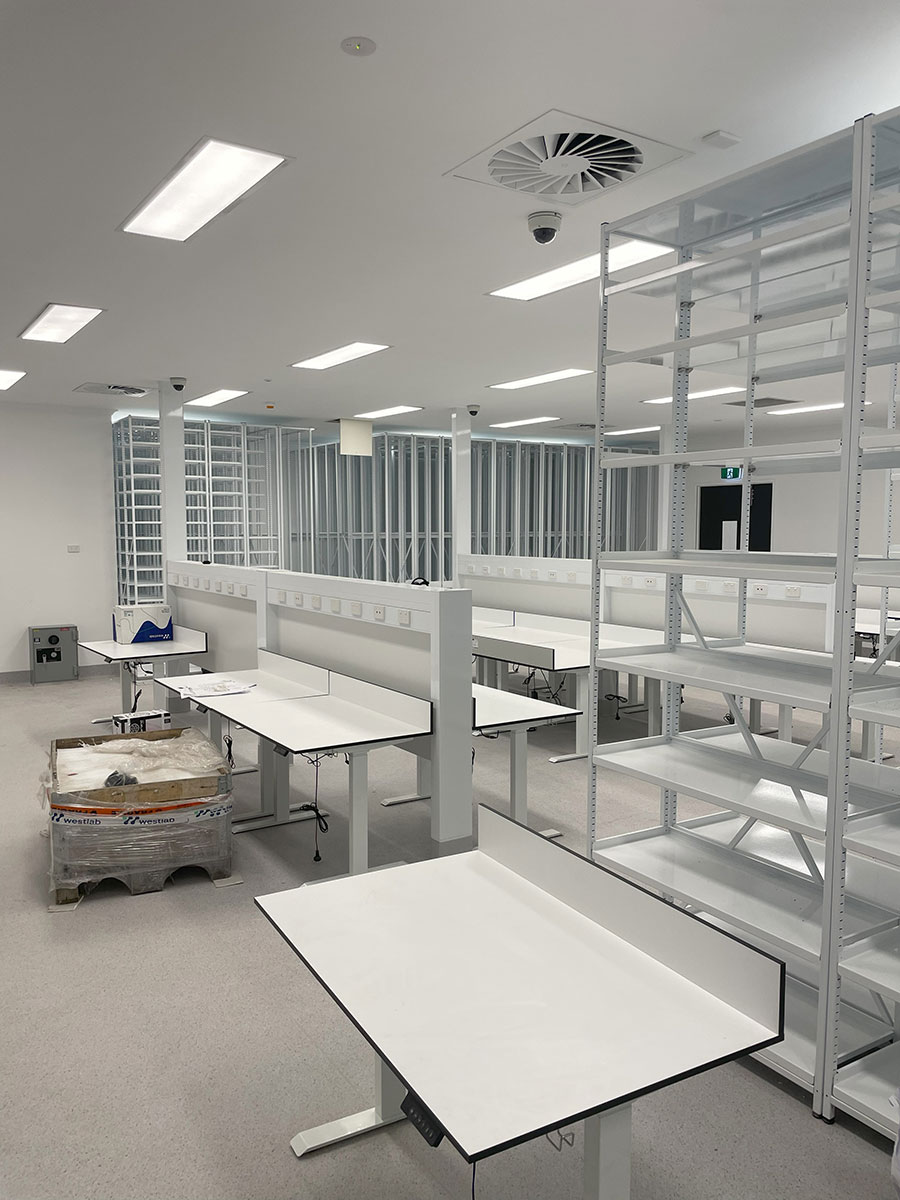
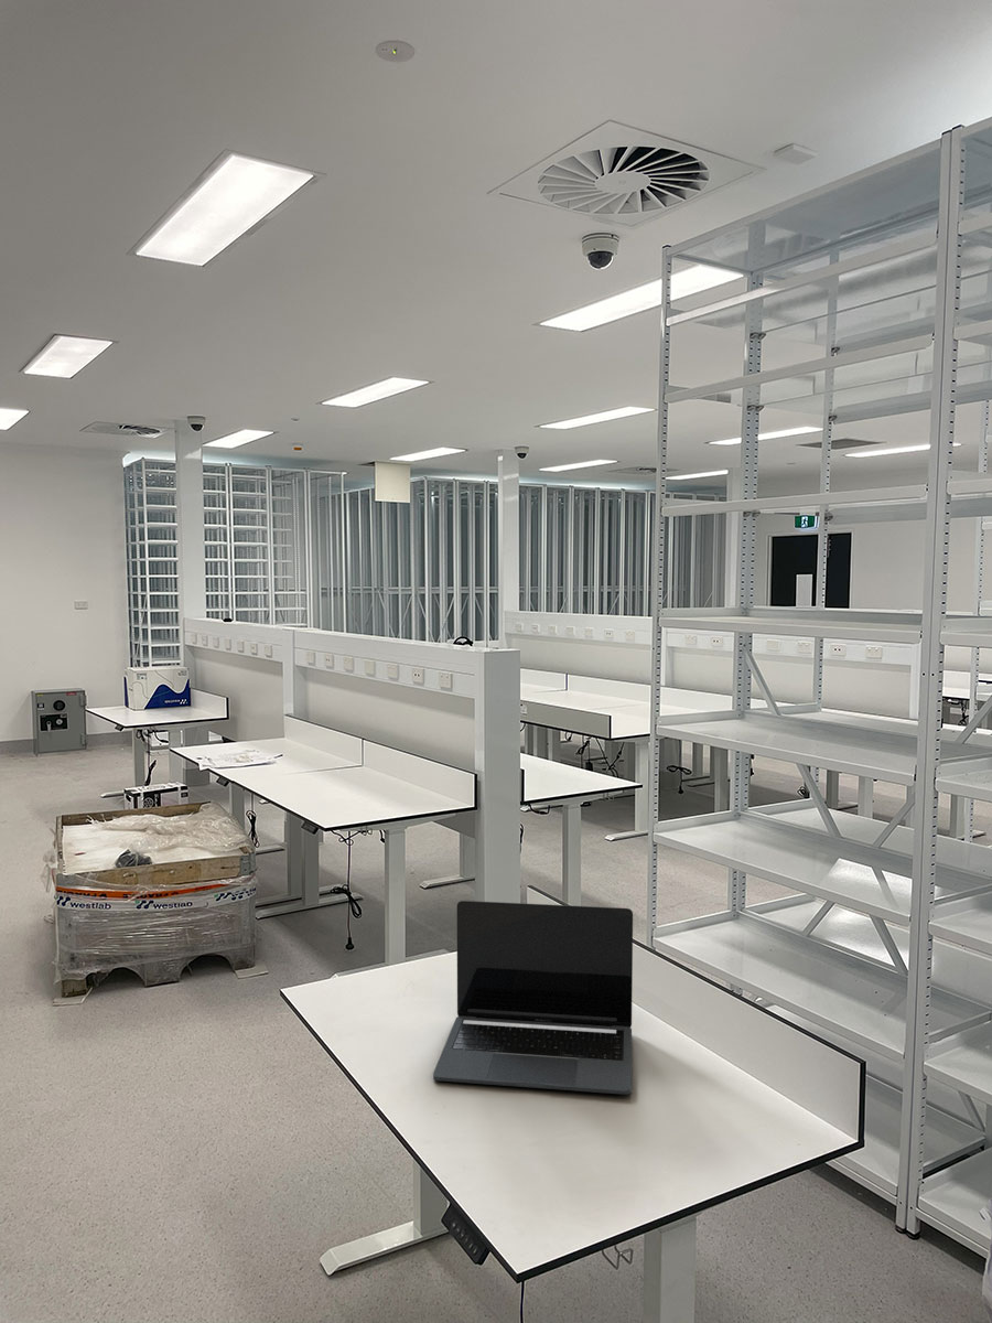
+ laptop (537, 991)
